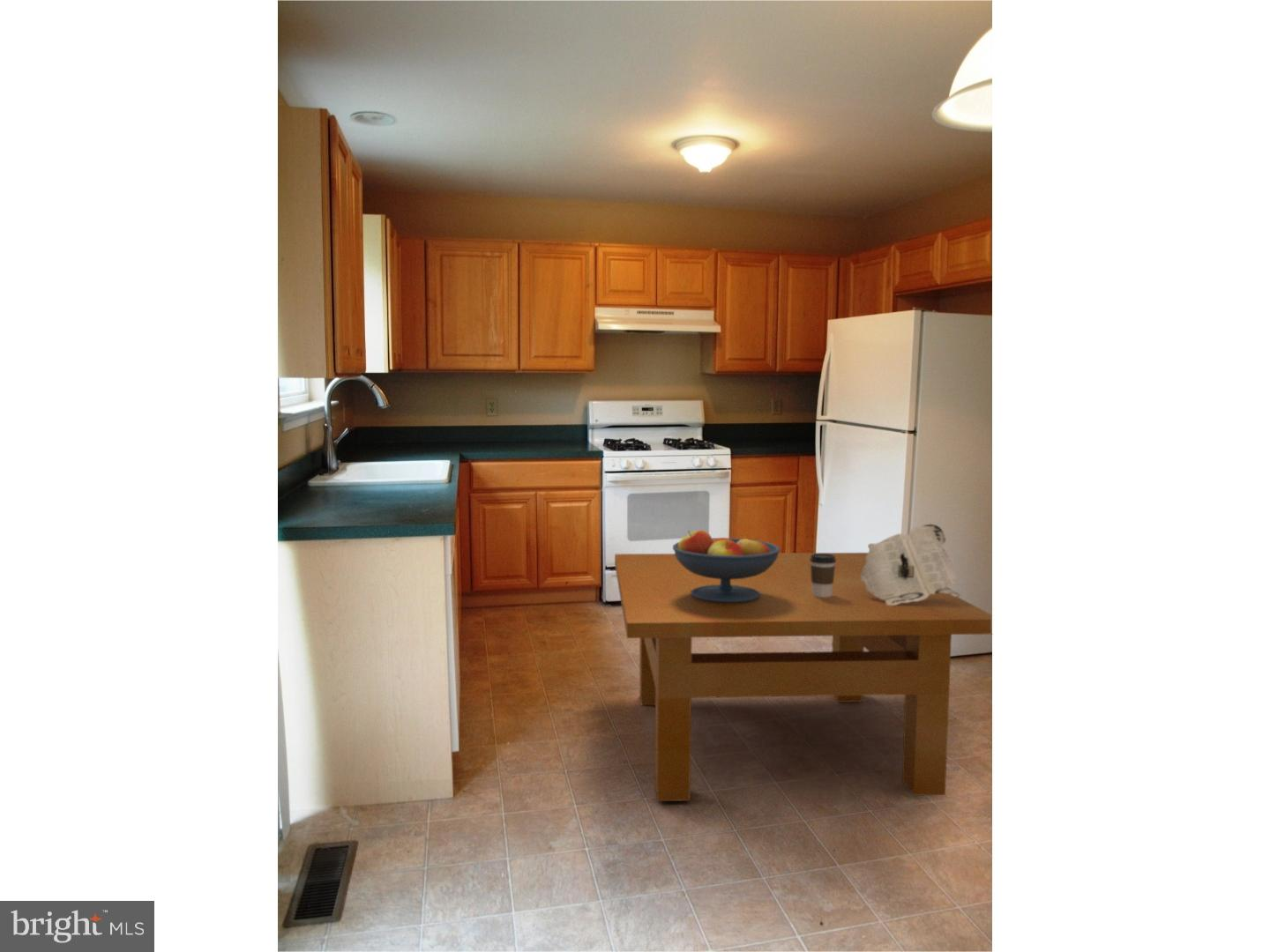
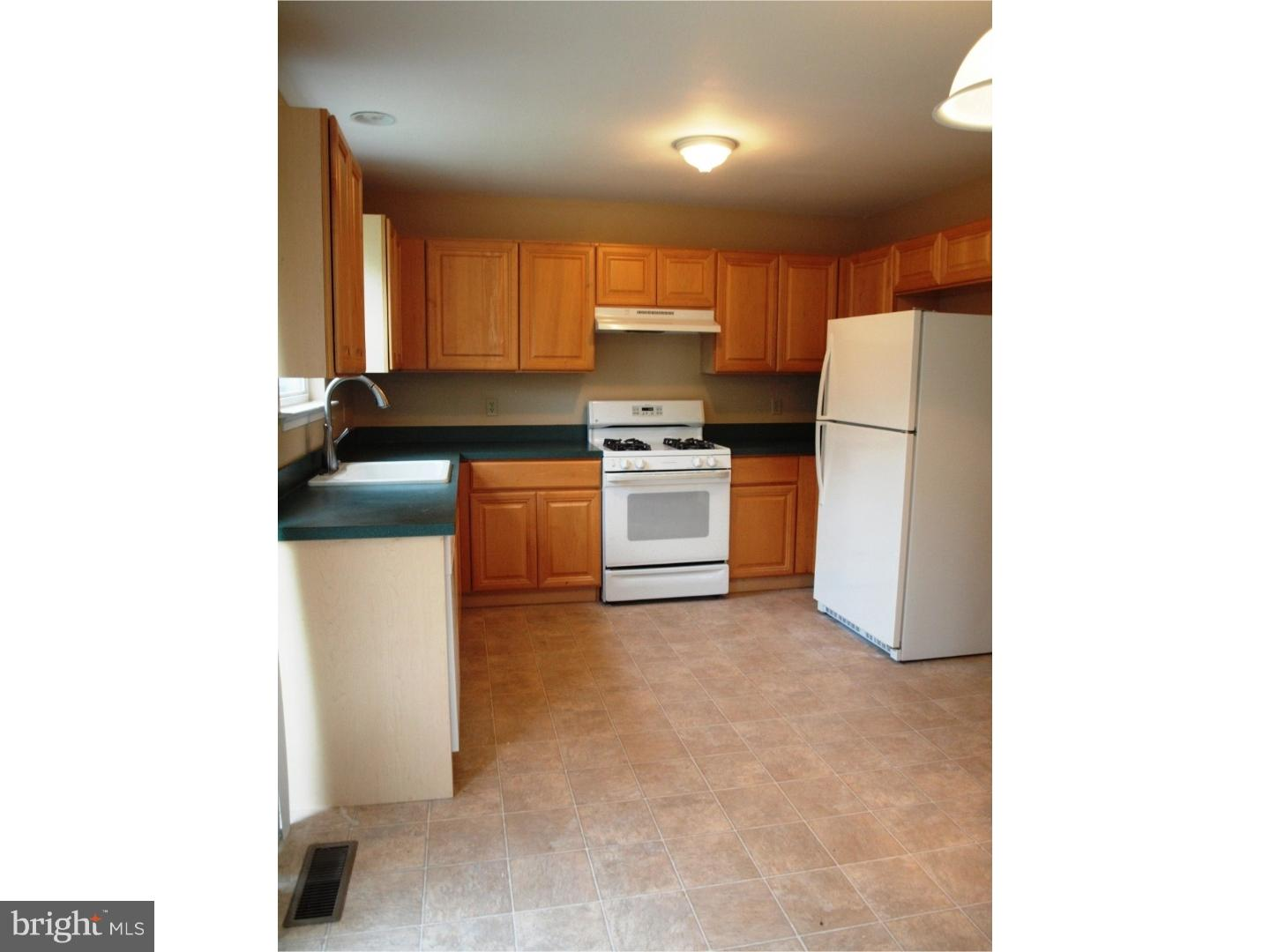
- table (773, 661)
- coffee cup (822, 574)
- fruit bowl (725, 562)
- magazine (907, 562)
